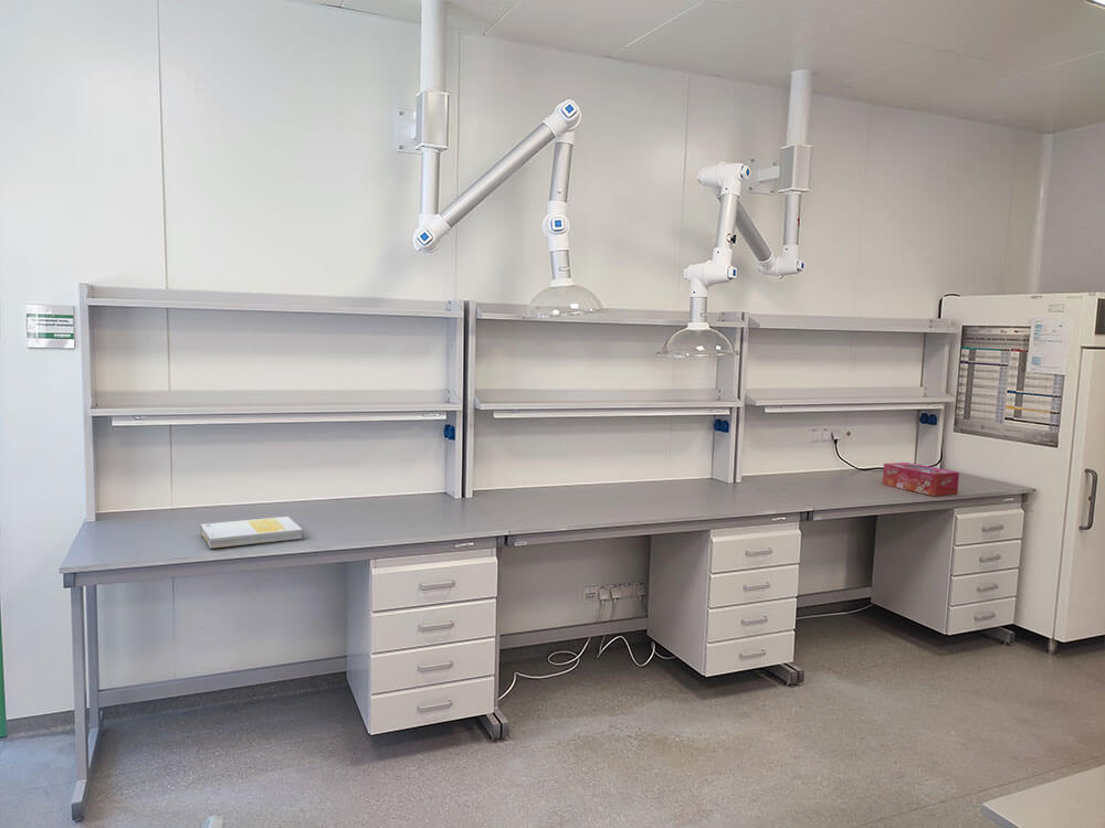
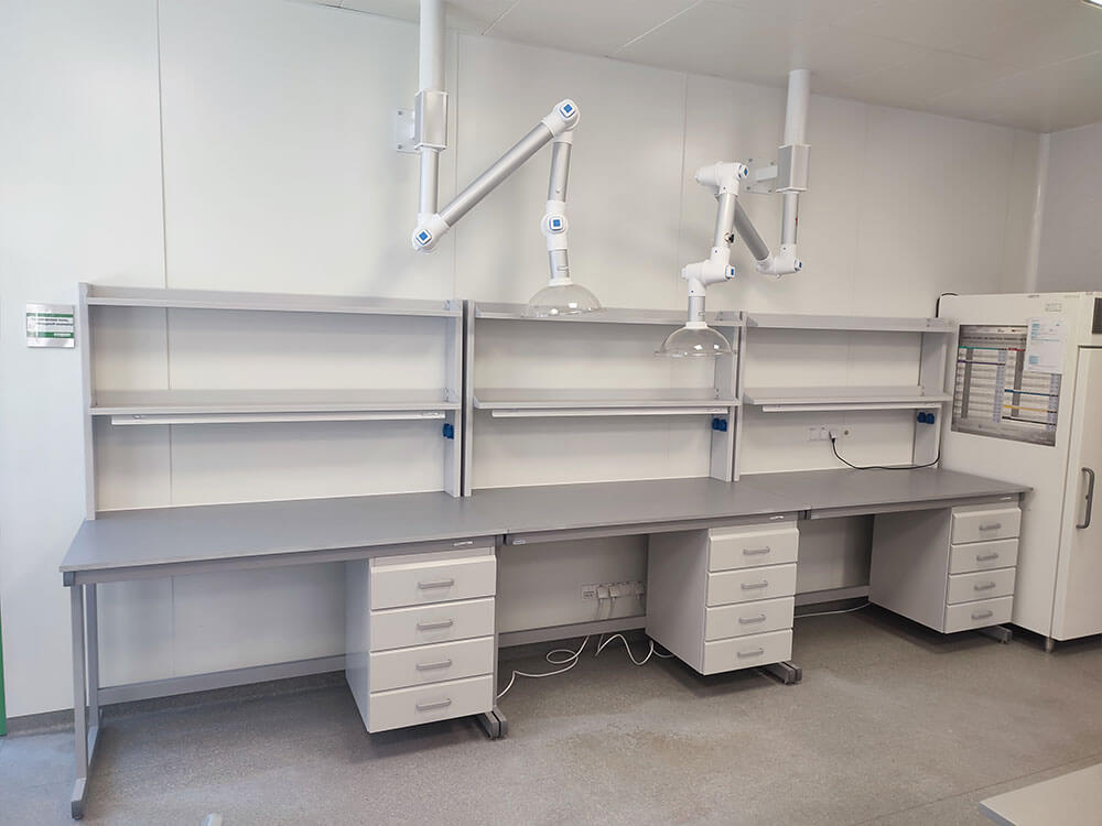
- tissue box (919, 478)
- book (251, 531)
